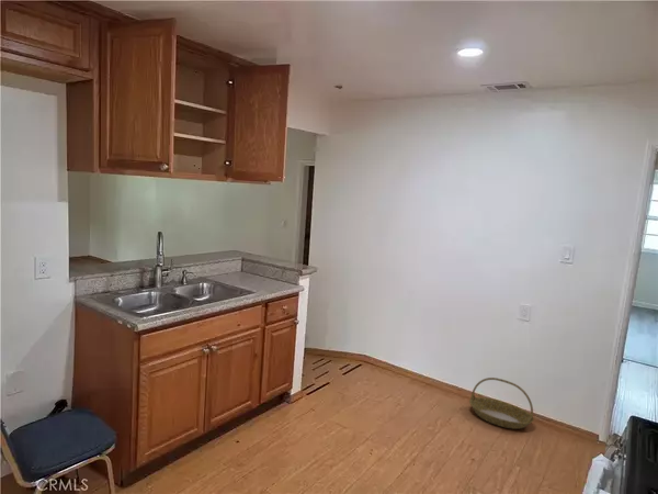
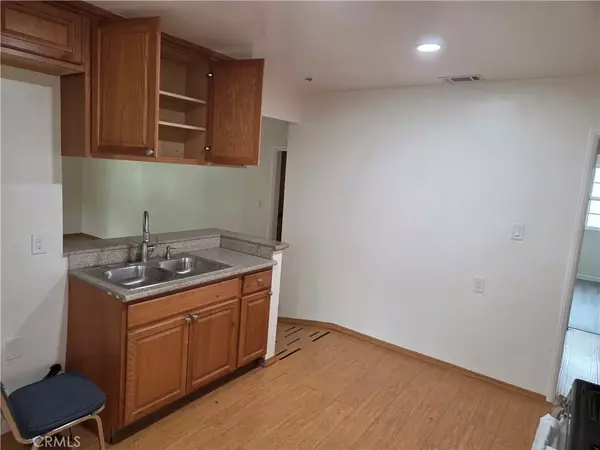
- basket (501, 401)
